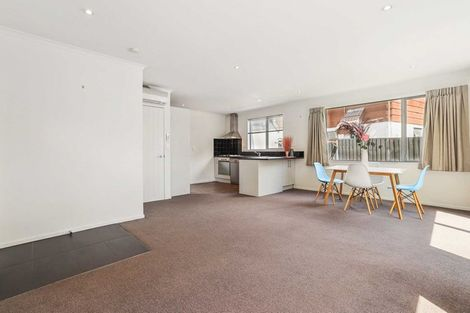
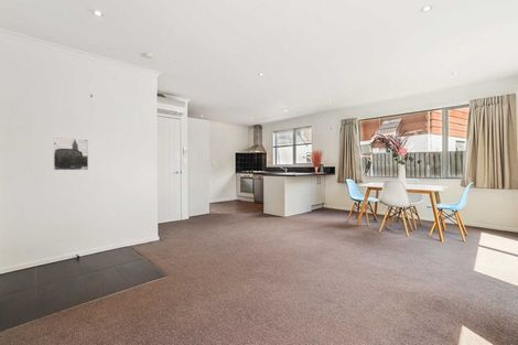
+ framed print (71, 154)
